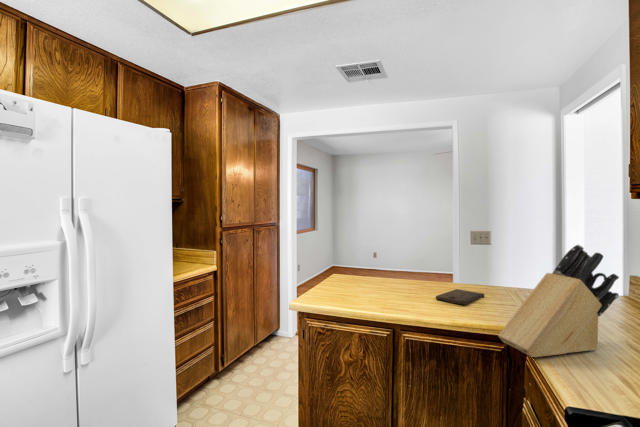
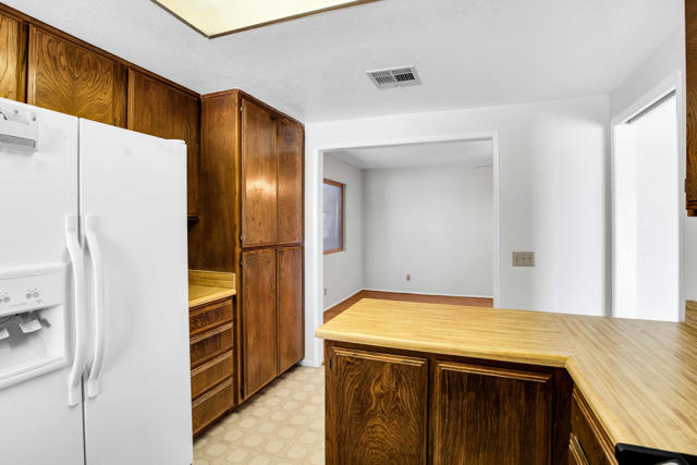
- cutting board (460, 296)
- knife block (559, 296)
